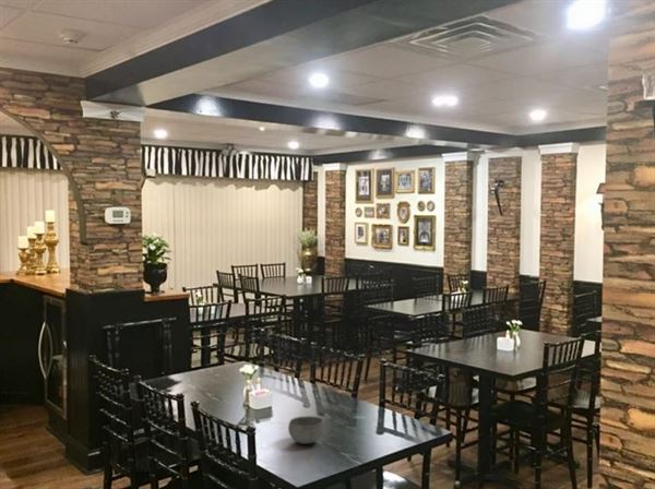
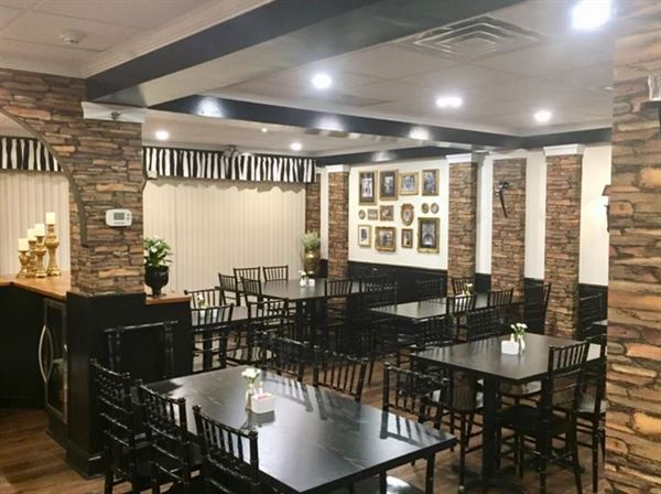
- bowl (306, 431)
